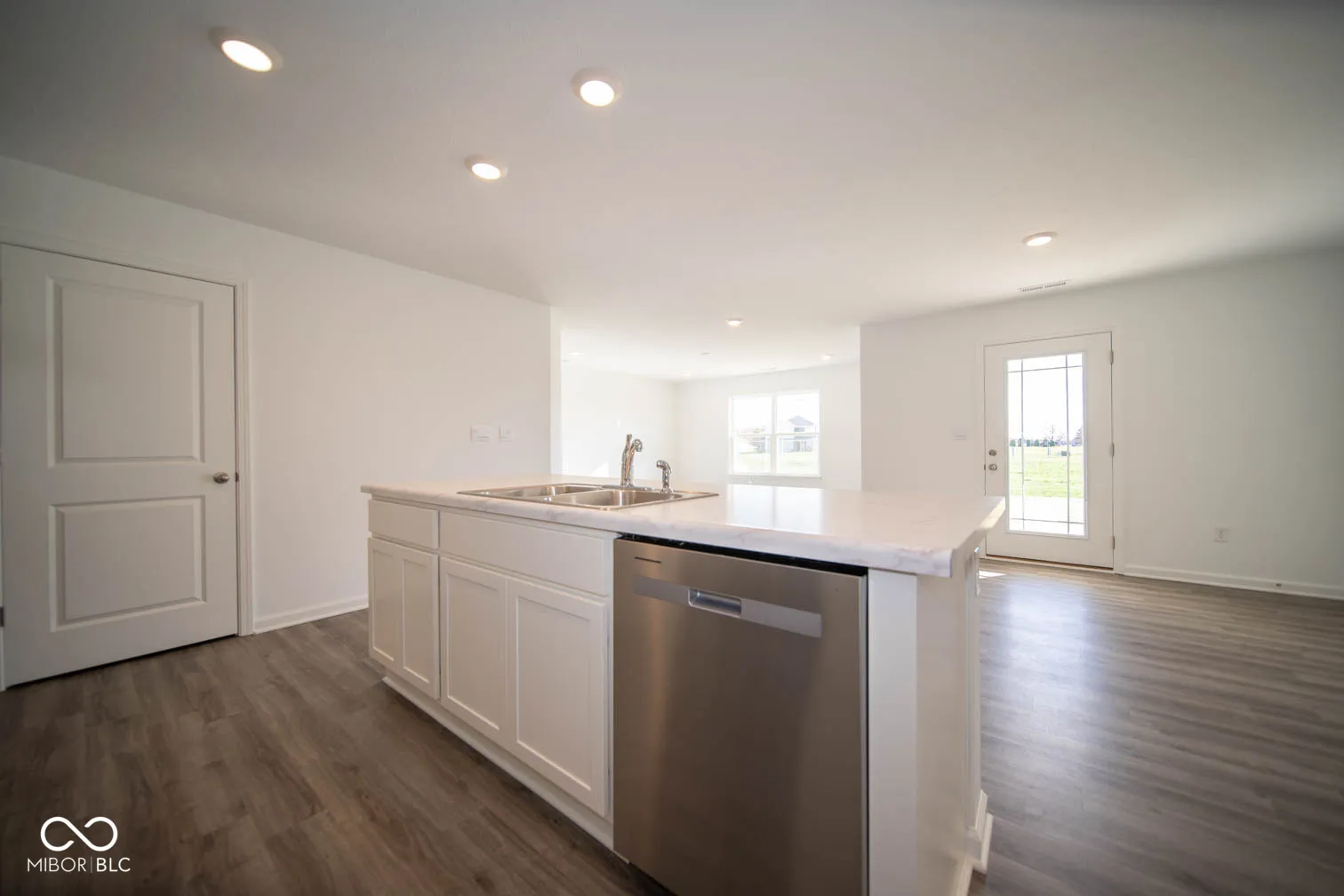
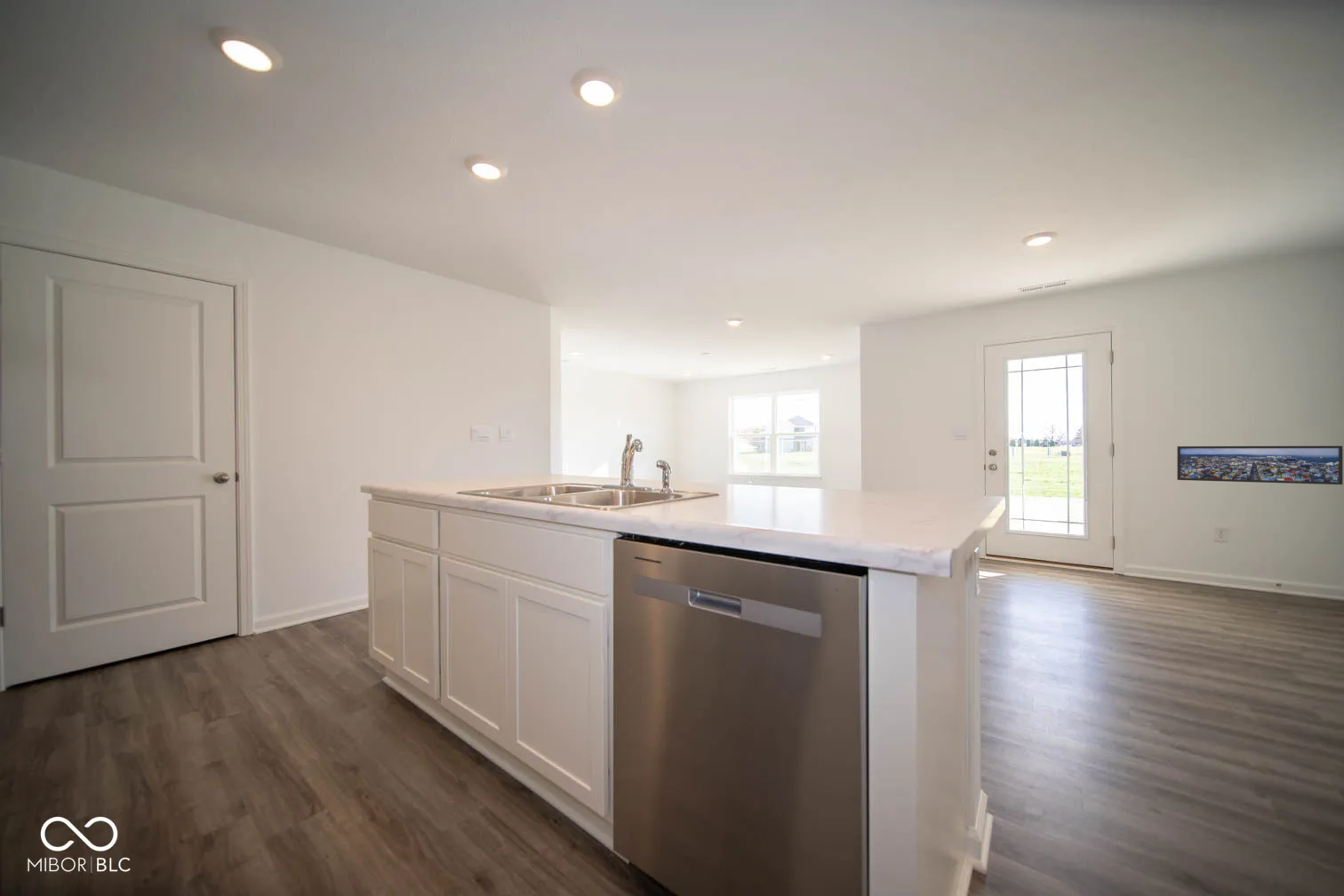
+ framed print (1253, 464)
